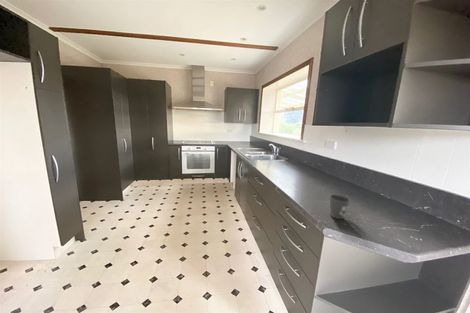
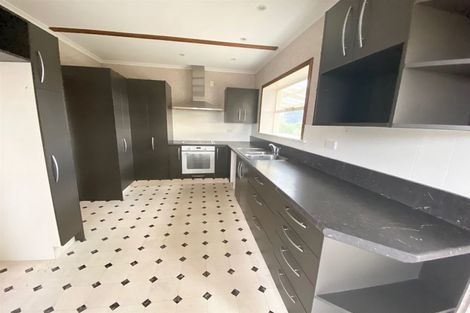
- mug (340, 206)
